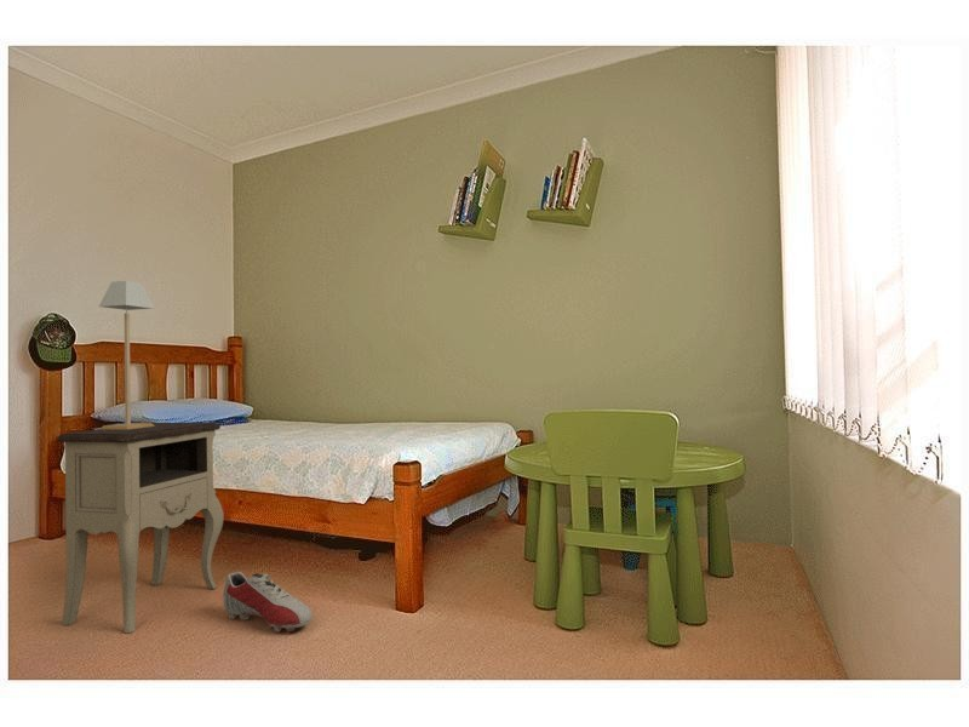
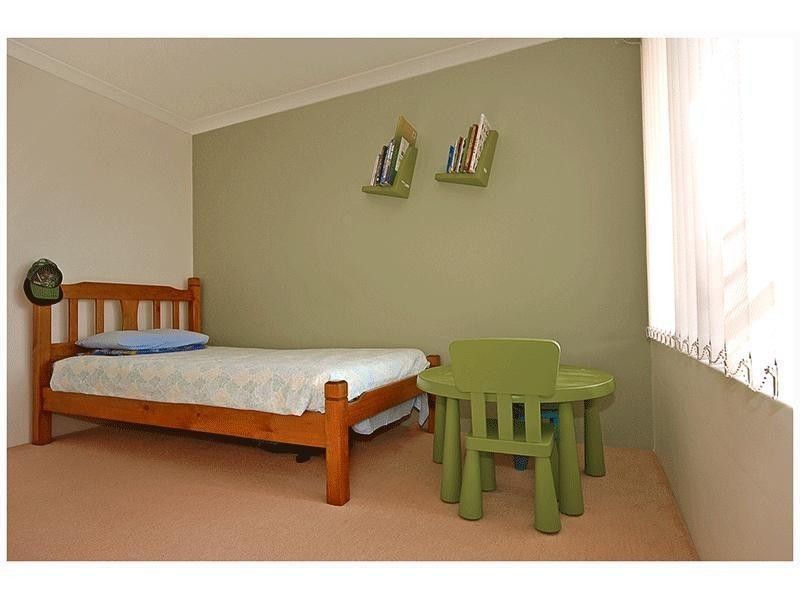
- table lamp (127, 354)
- nightstand (147, 516)
- shoe (266, 599)
